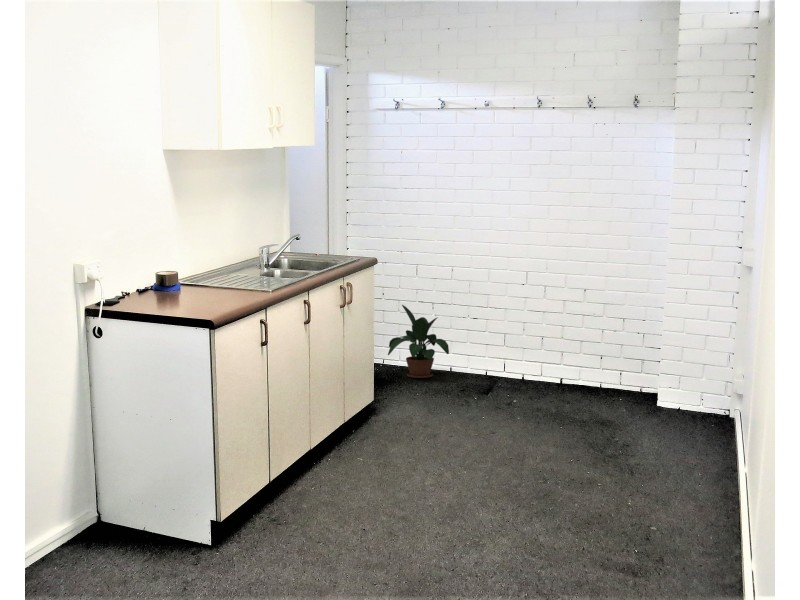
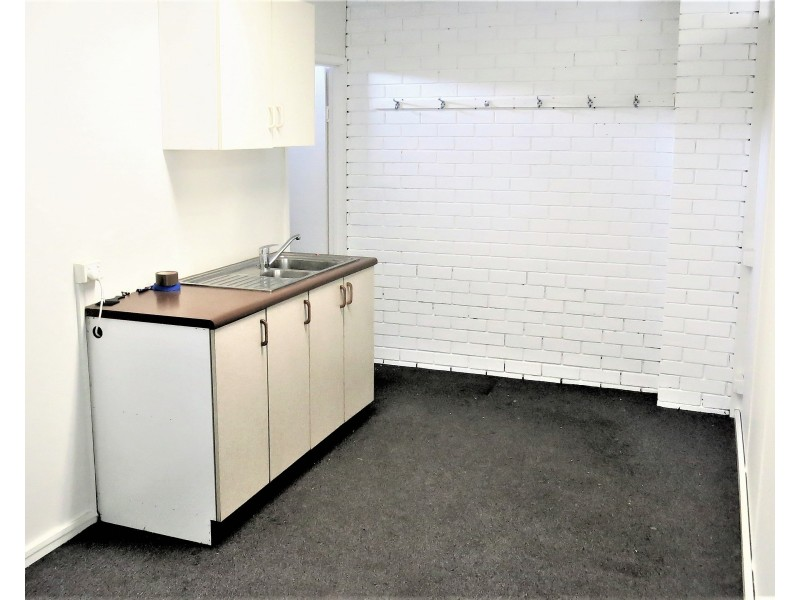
- potted plant (420, 340)
